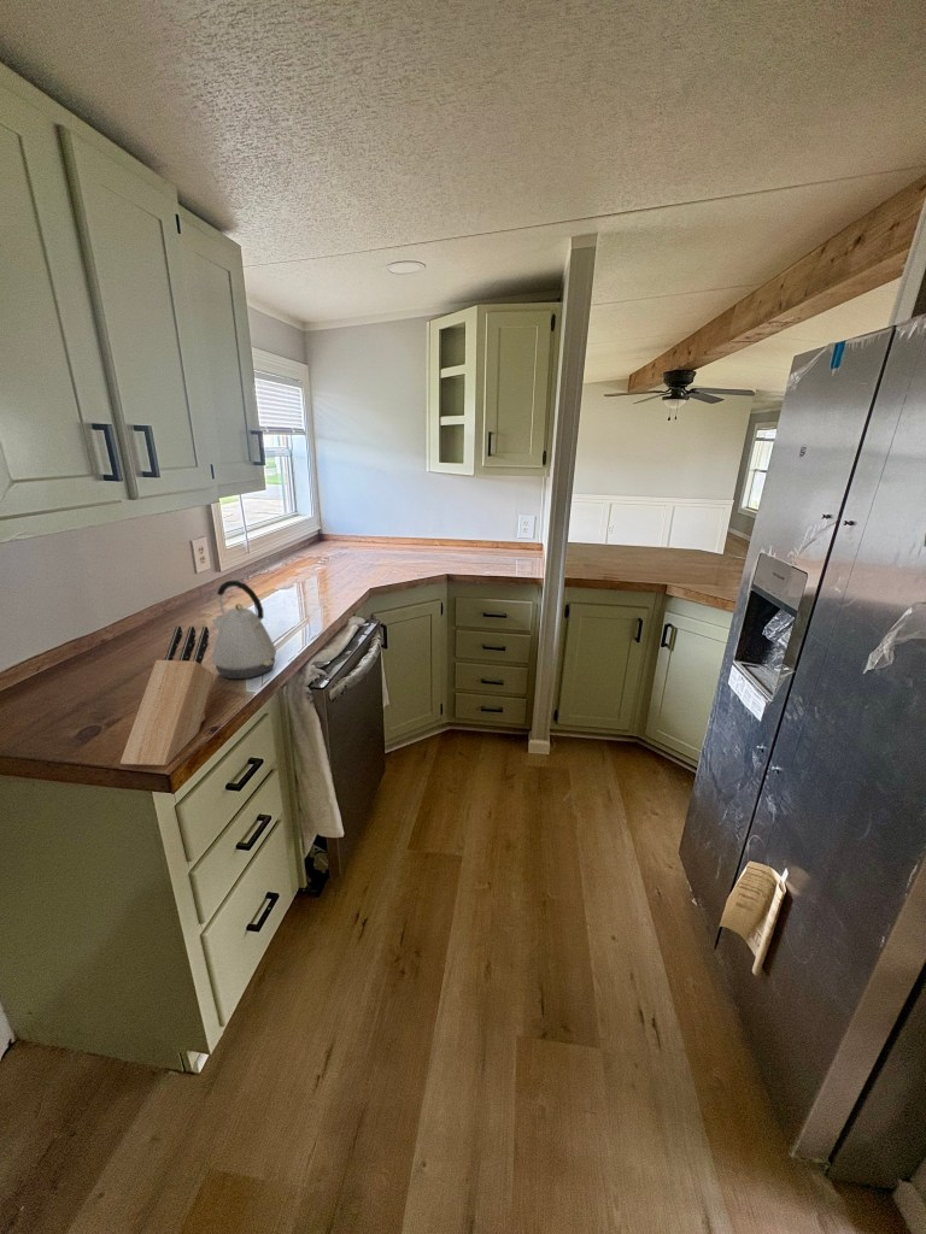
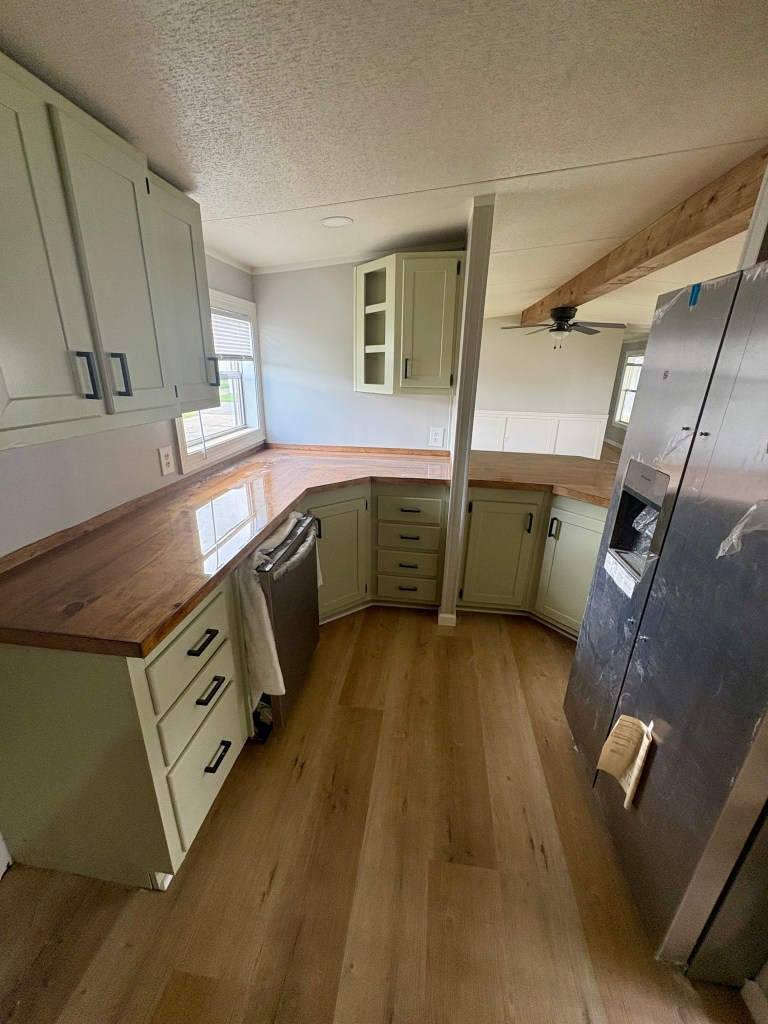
- kettle (239, 625)
- knife block (171, 688)
